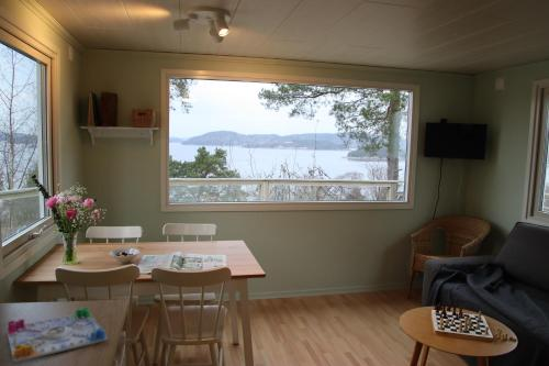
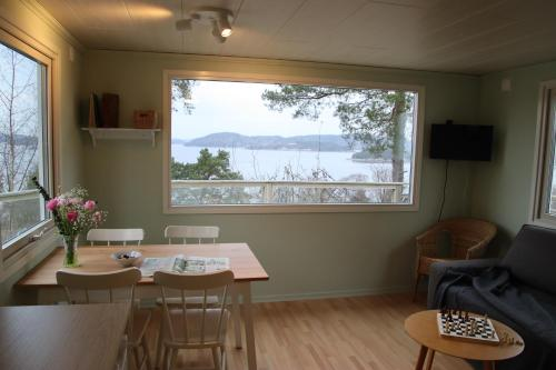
- board game (56, 330)
